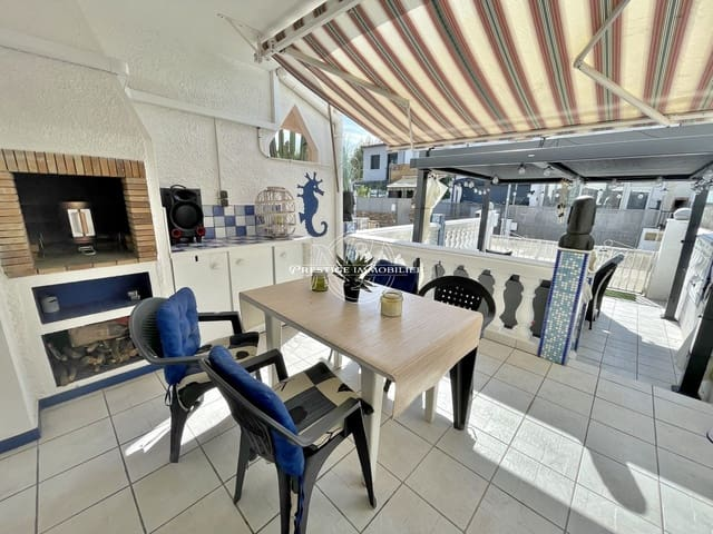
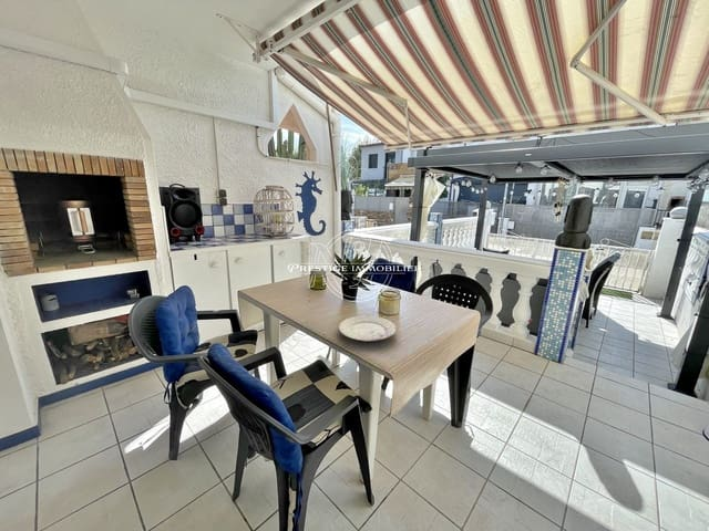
+ plate (367, 330)
